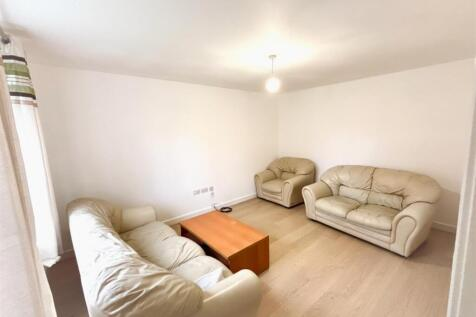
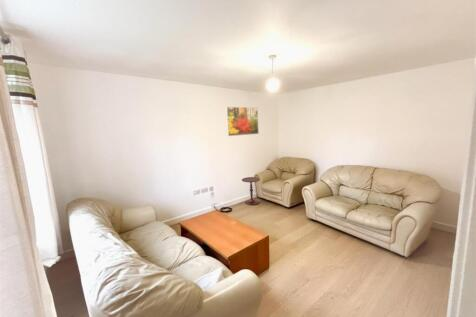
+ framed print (243, 121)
+ side table (251, 191)
